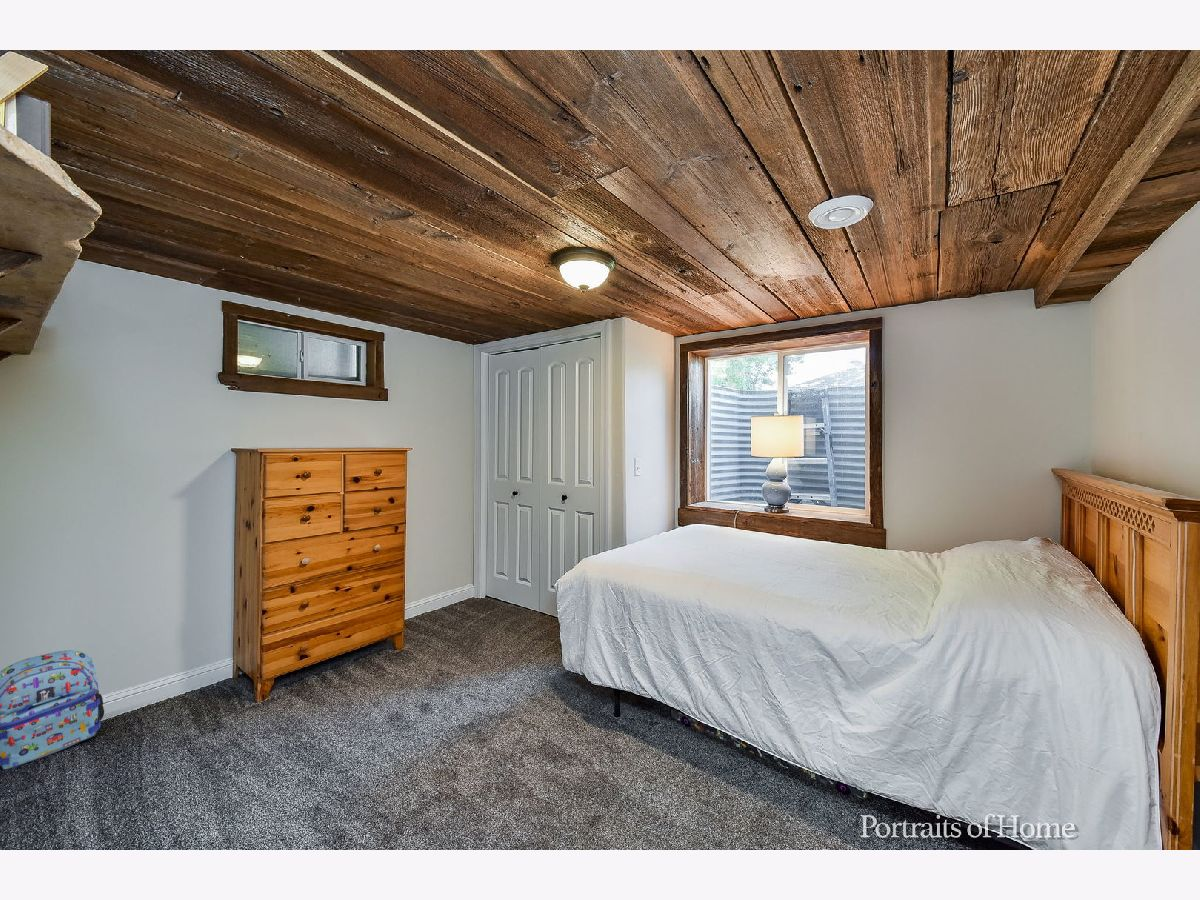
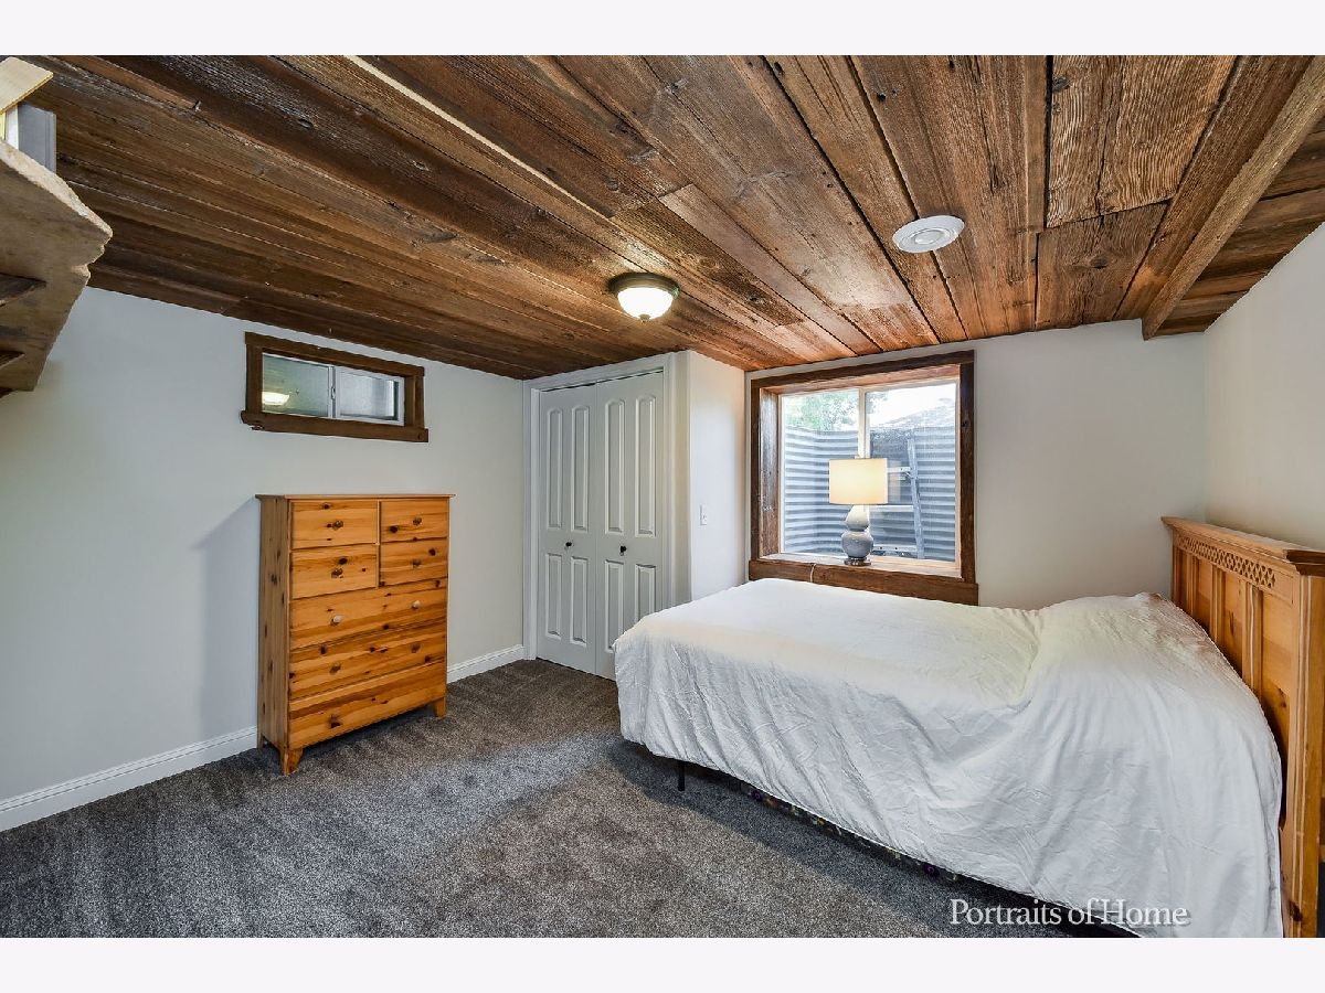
- backpack (45, 702)
